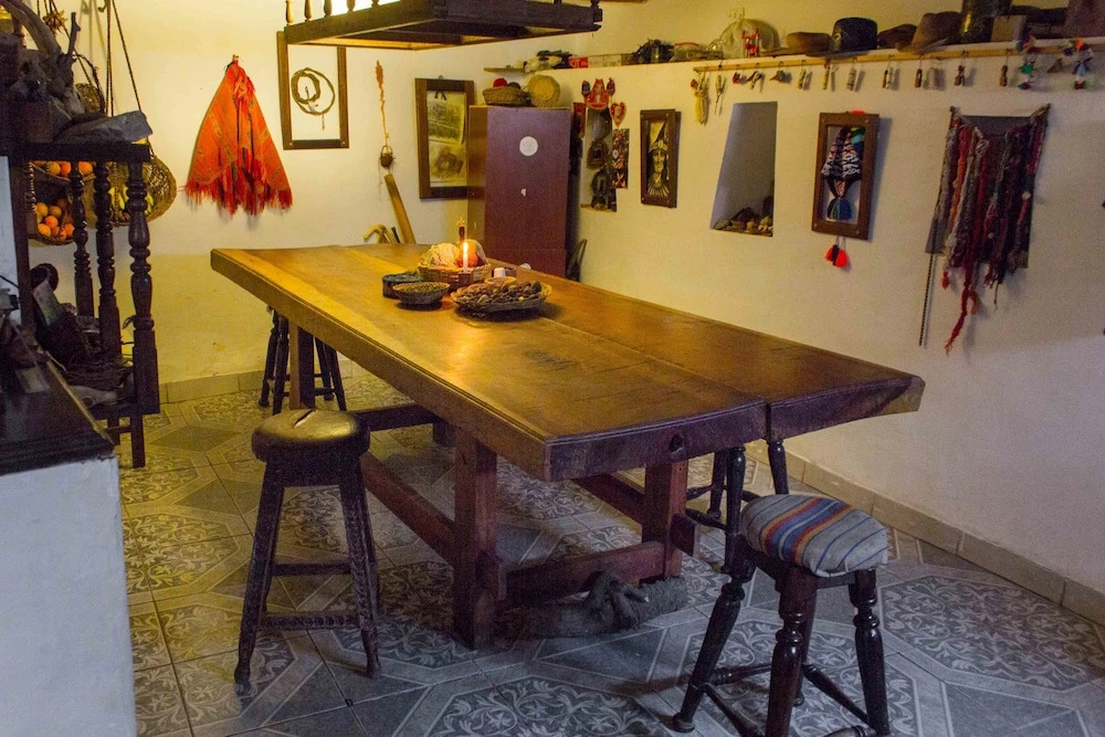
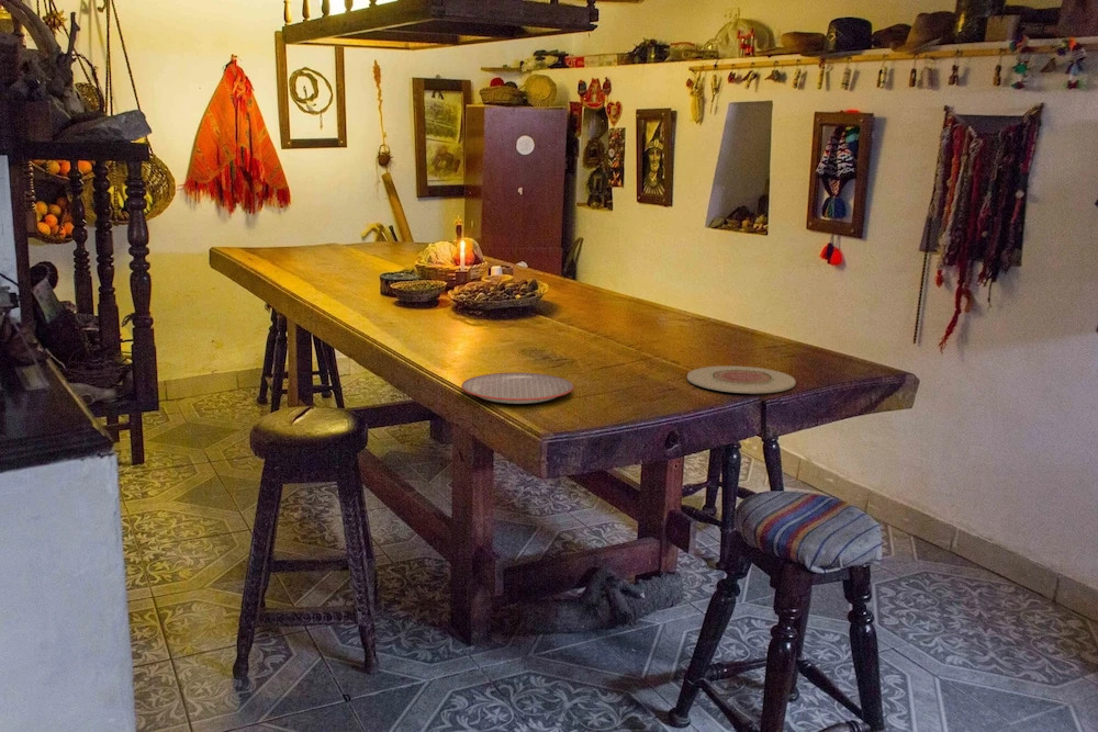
+ plate (740, 378)
+ plate (517, 388)
